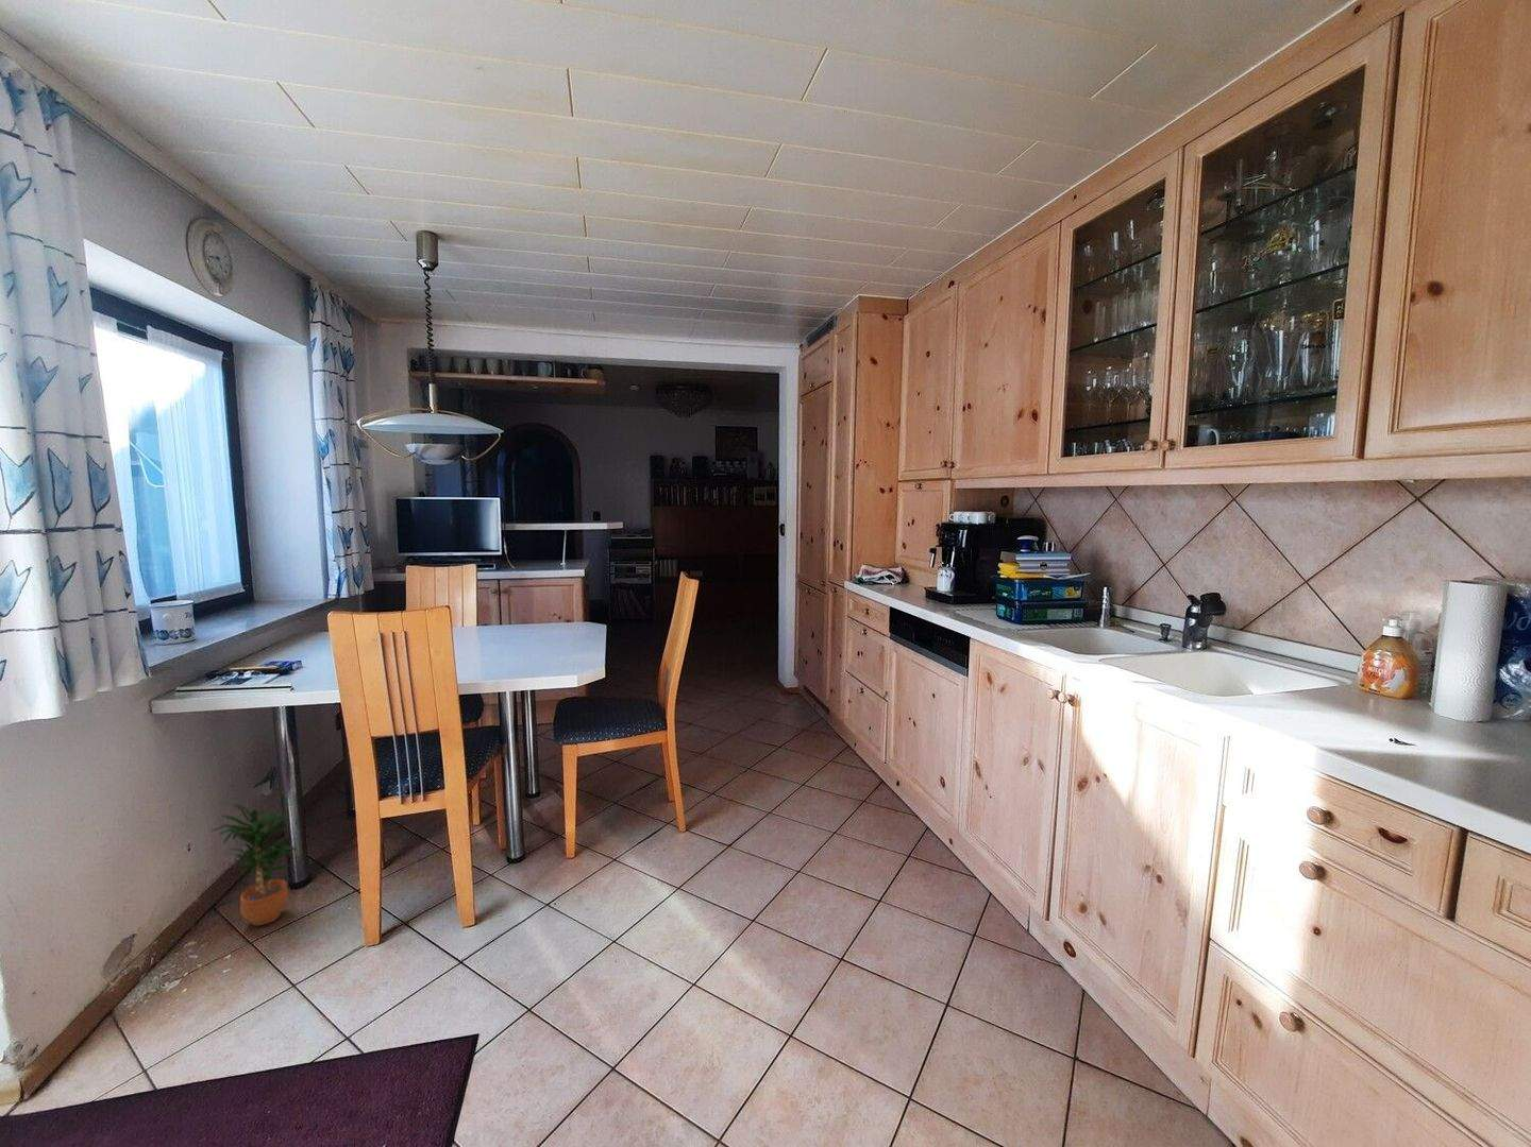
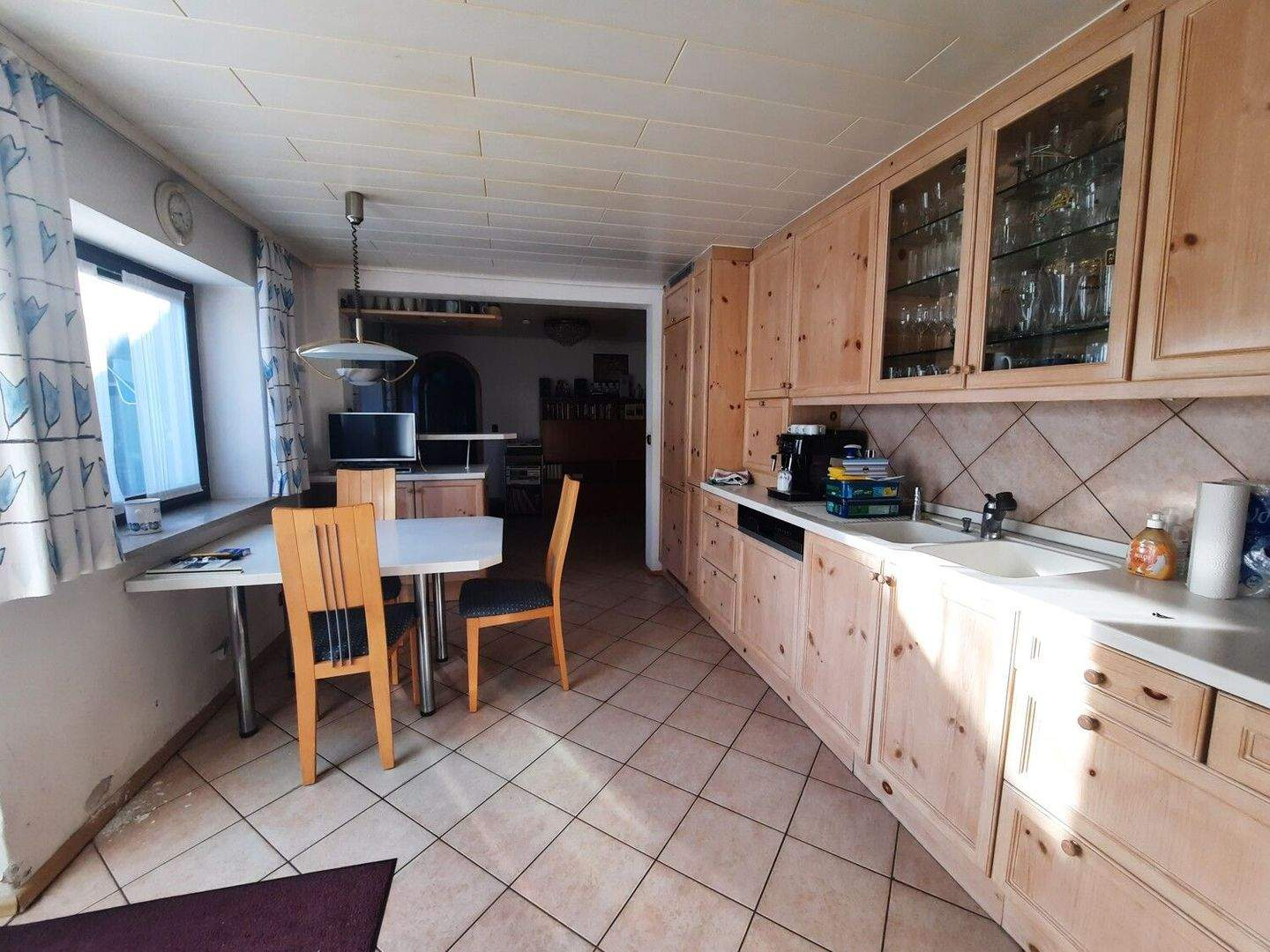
- potted plant (257, 857)
